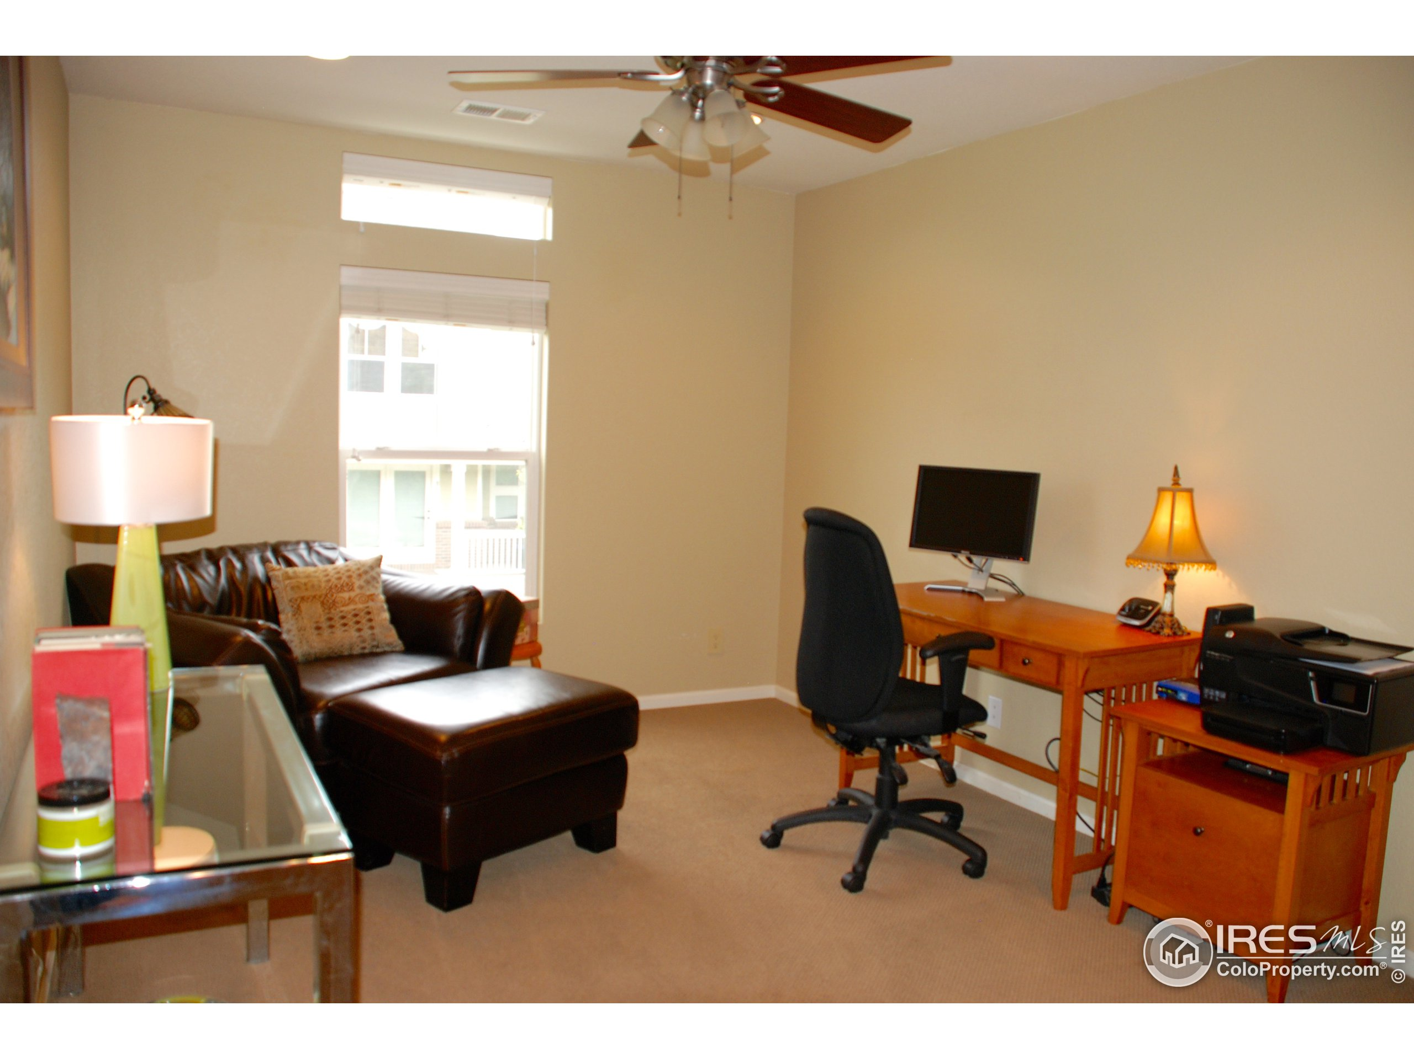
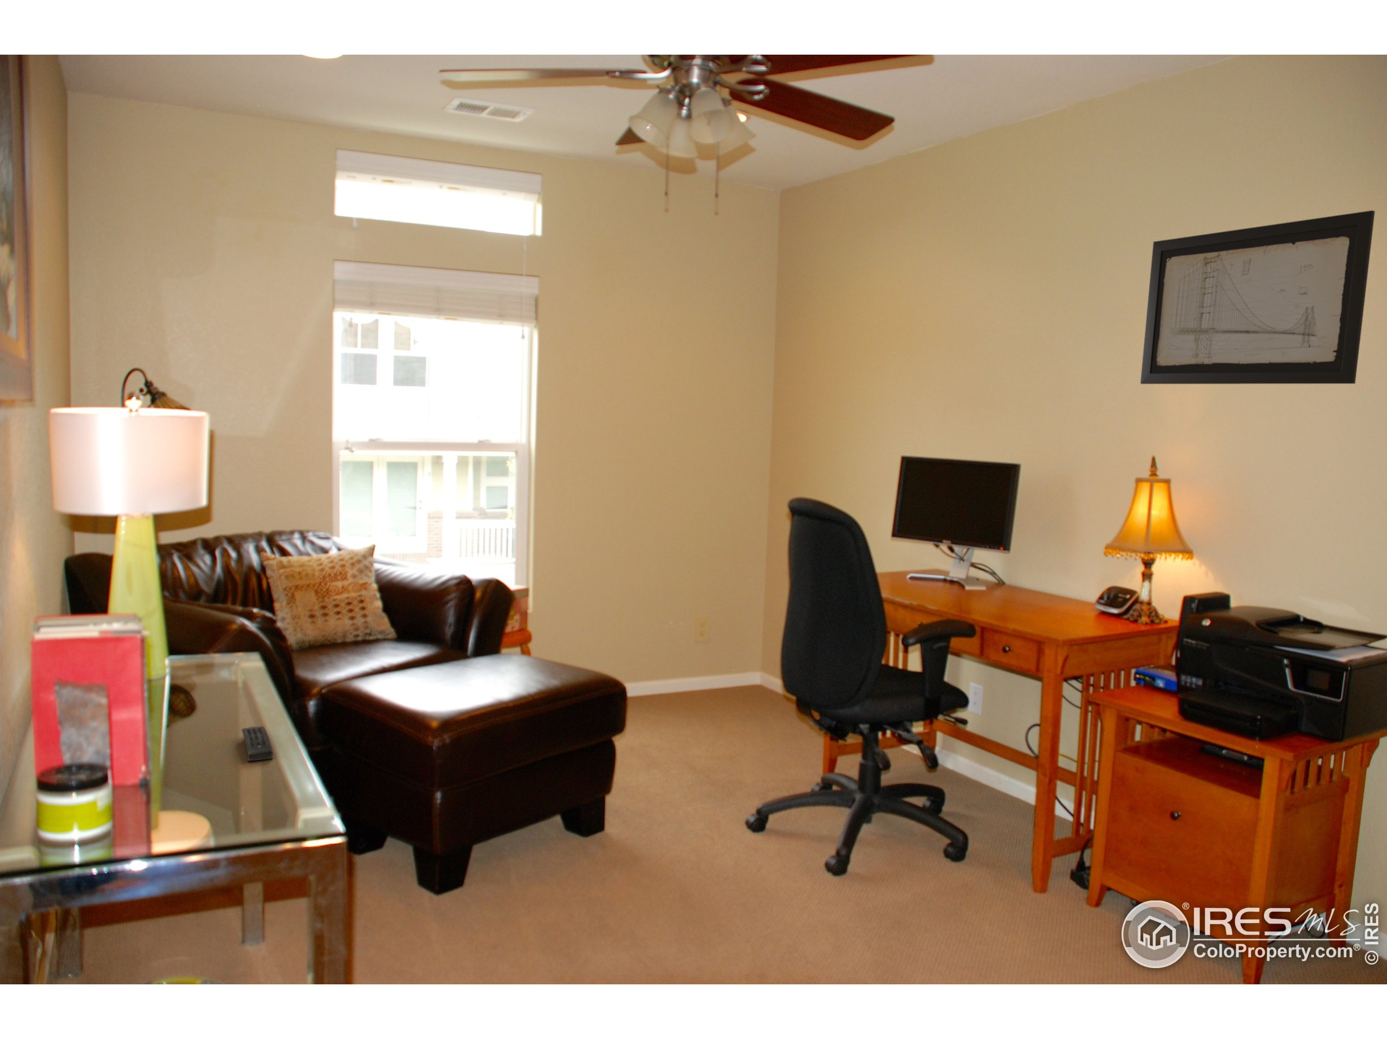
+ remote control (256, 740)
+ wall art (1245, 307)
